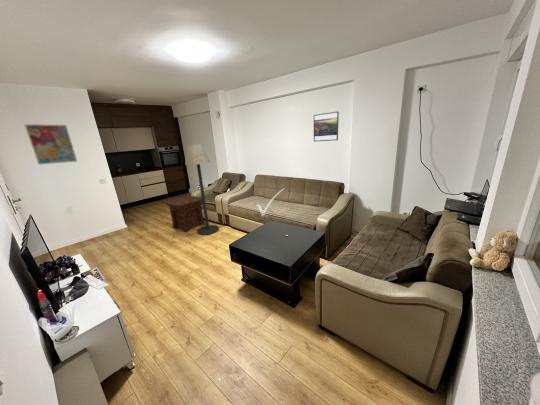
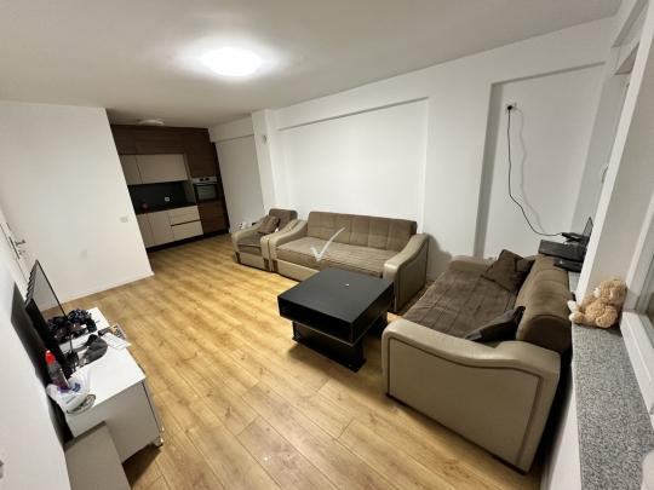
- floor lamp (202, 189)
- side table (186, 213)
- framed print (325, 127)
- wall art (52, 144)
